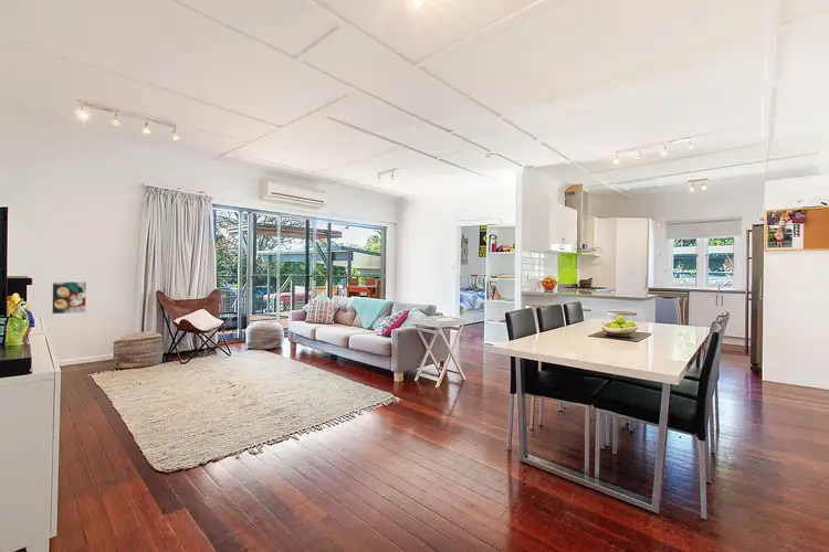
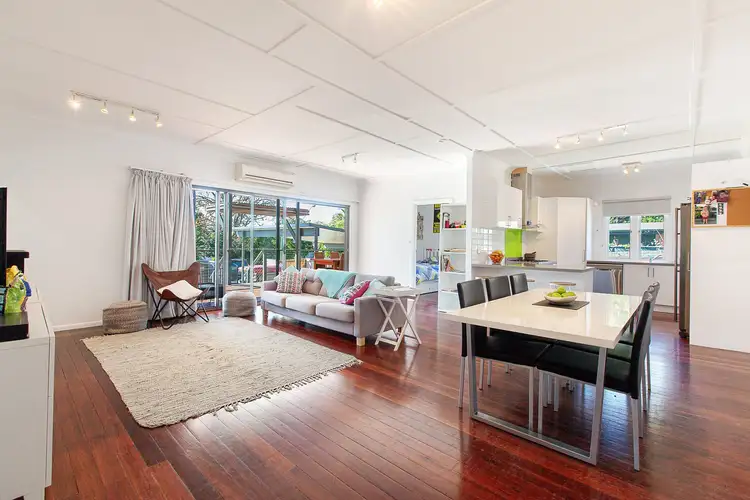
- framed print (69, 297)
